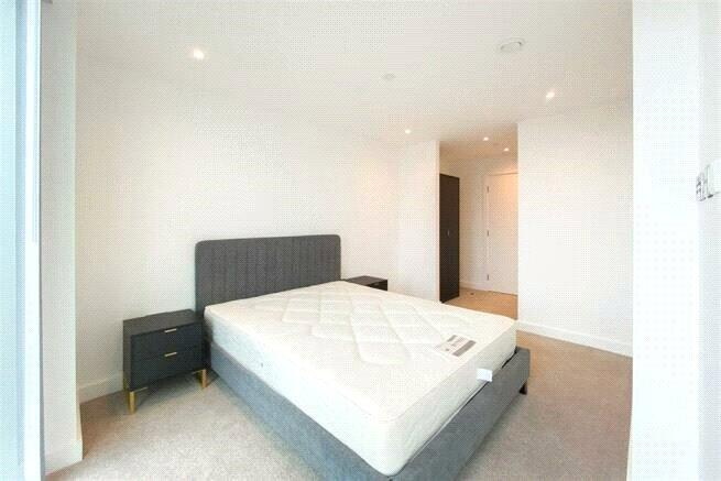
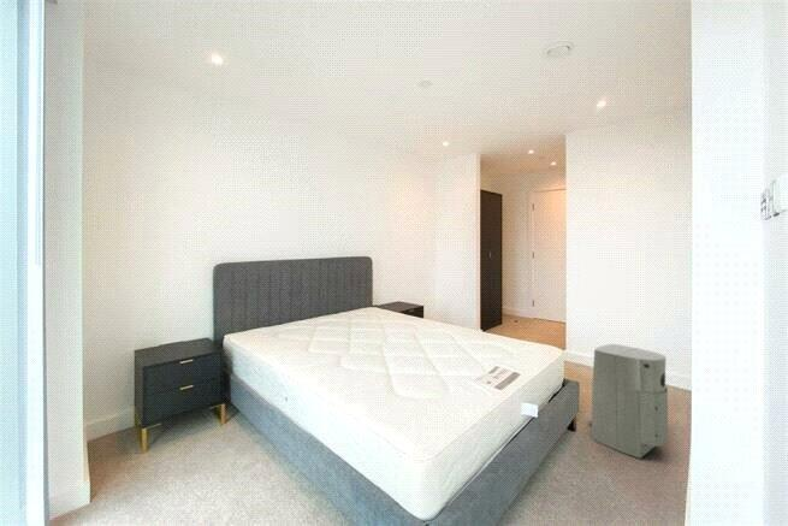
+ air purifier (627, 396)
